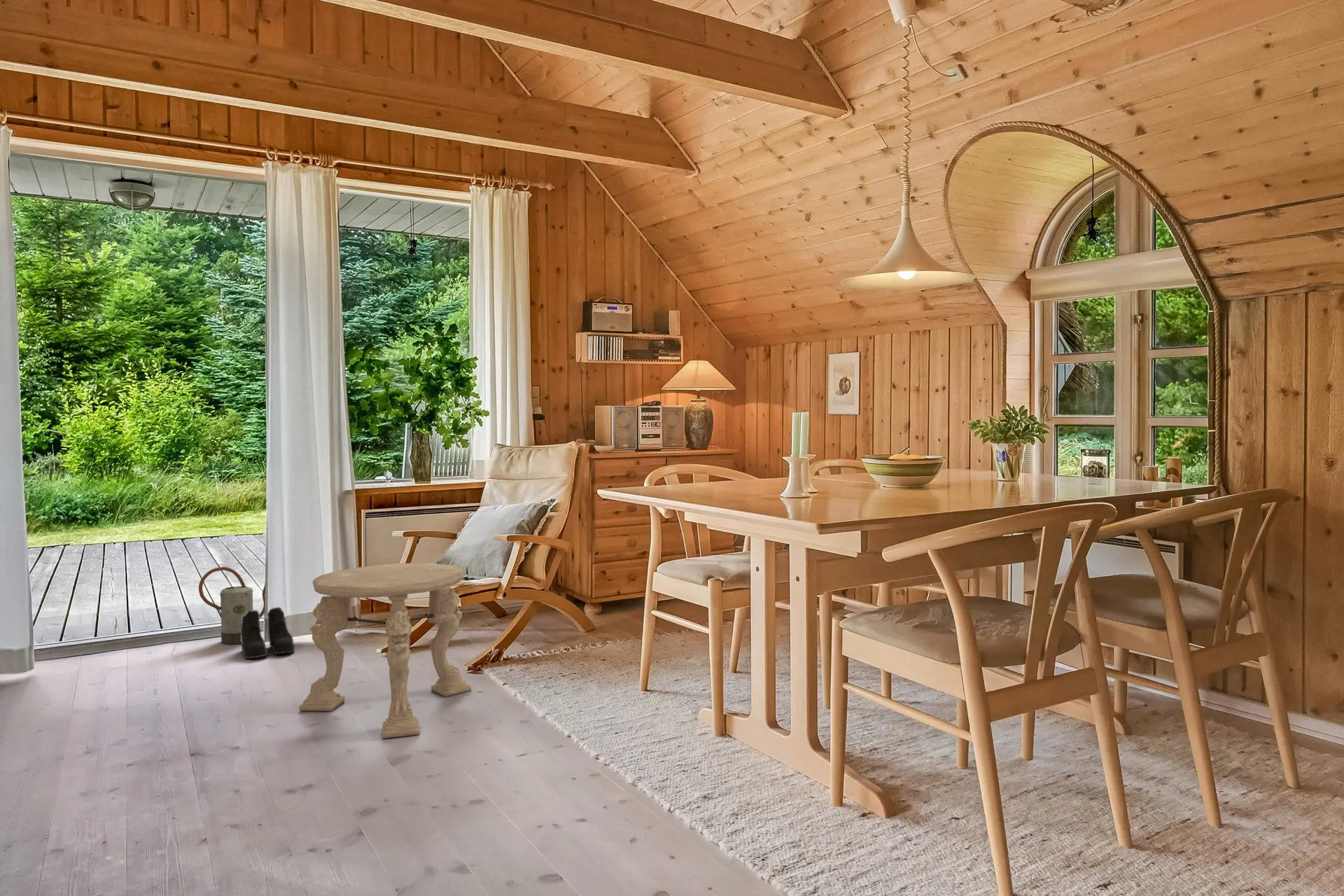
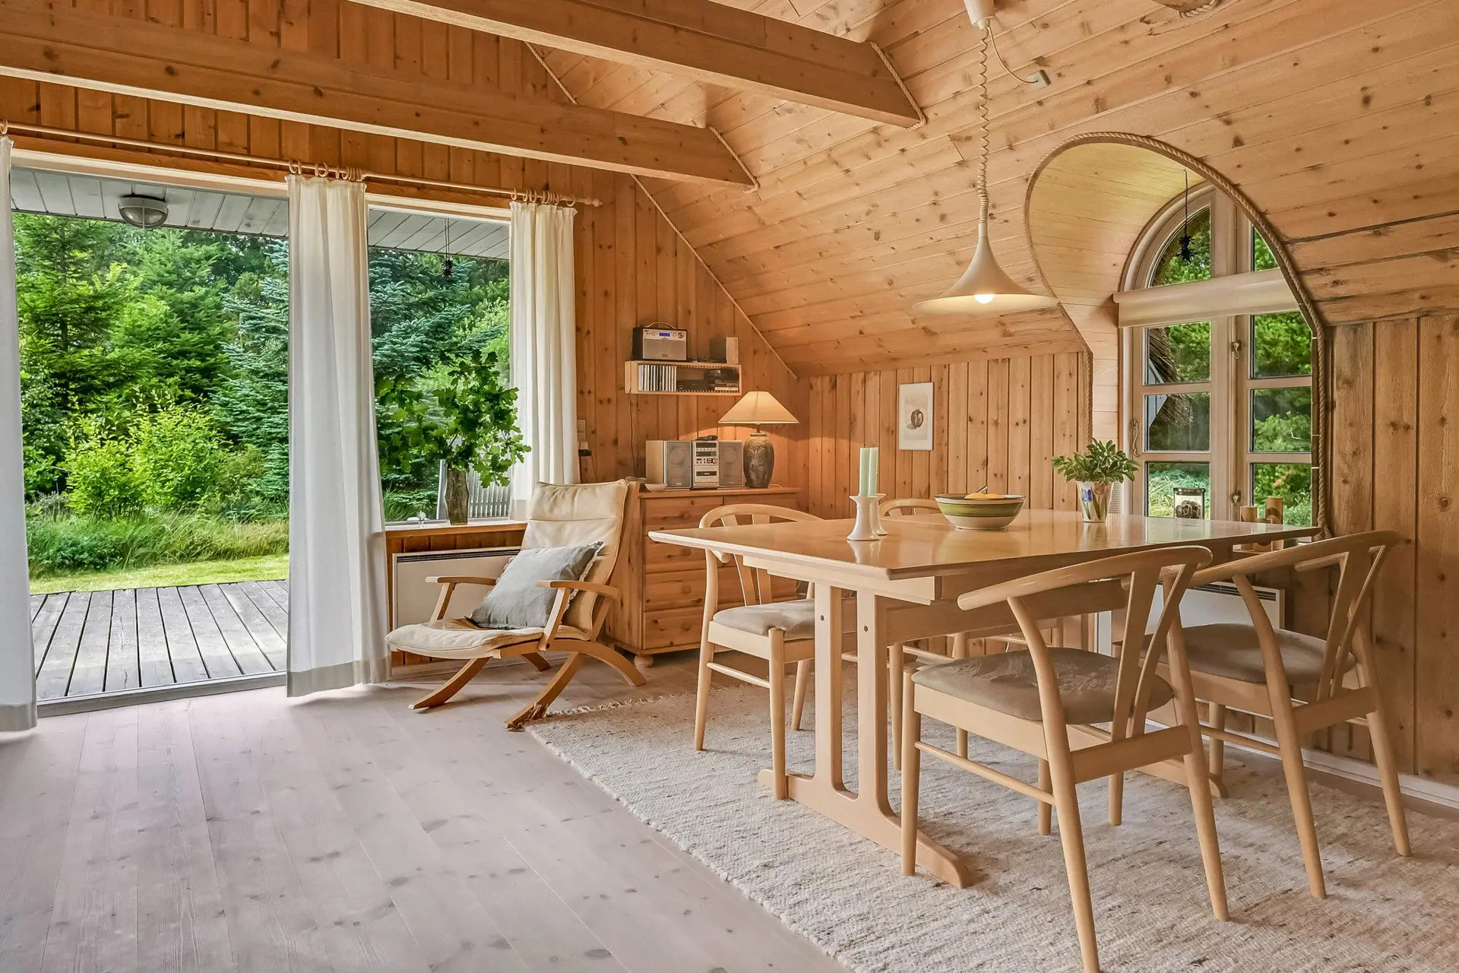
- watering can (237, 603)
- side table (400, 640)
- boots (268, 631)
